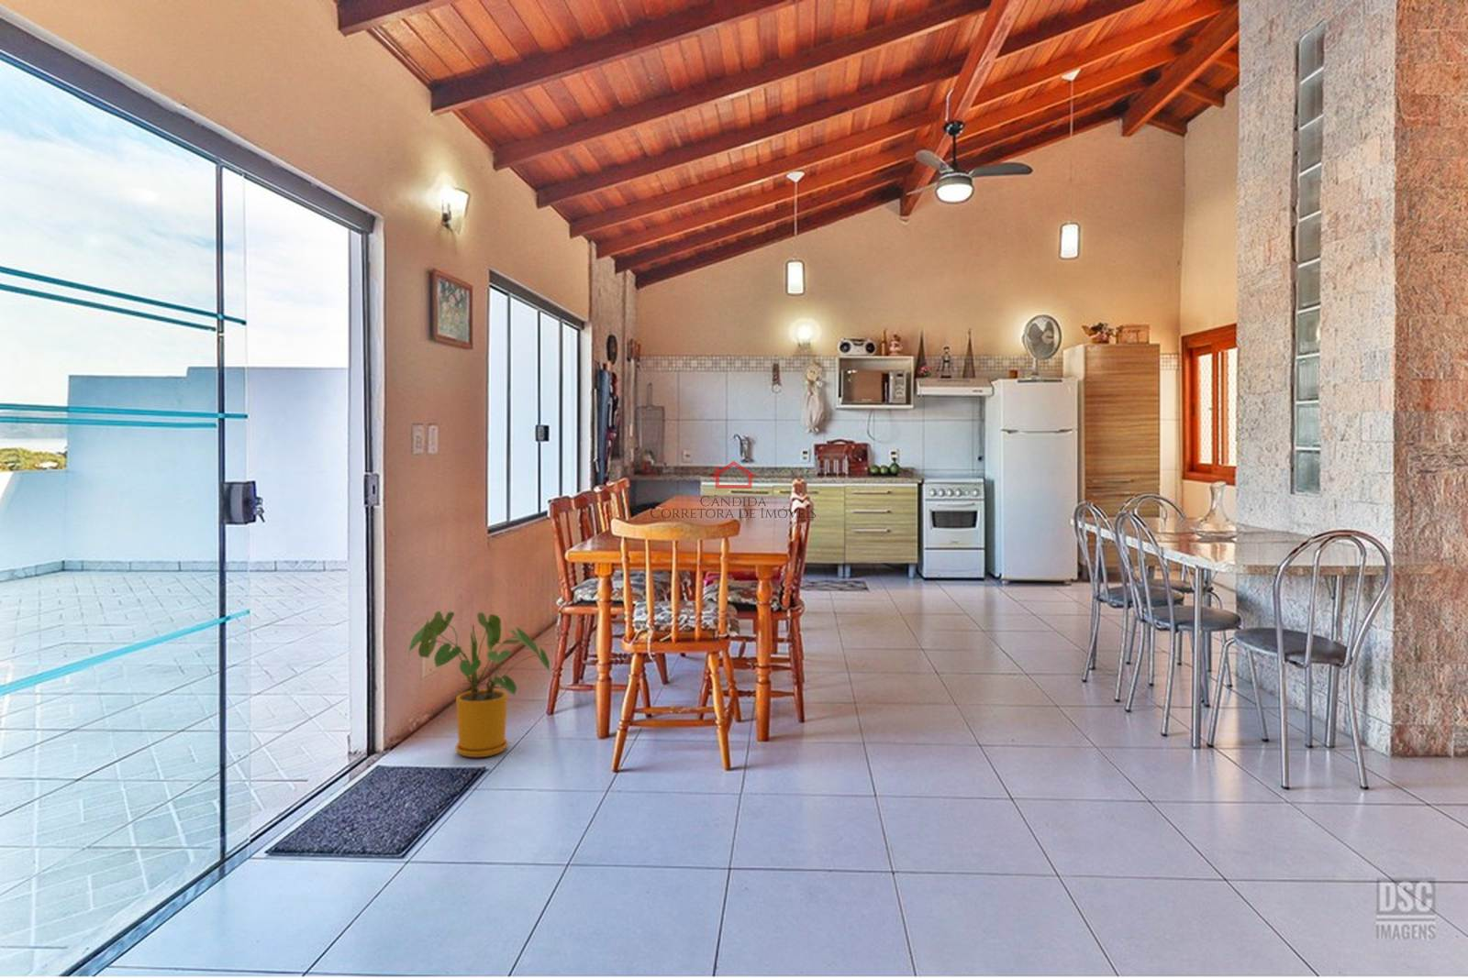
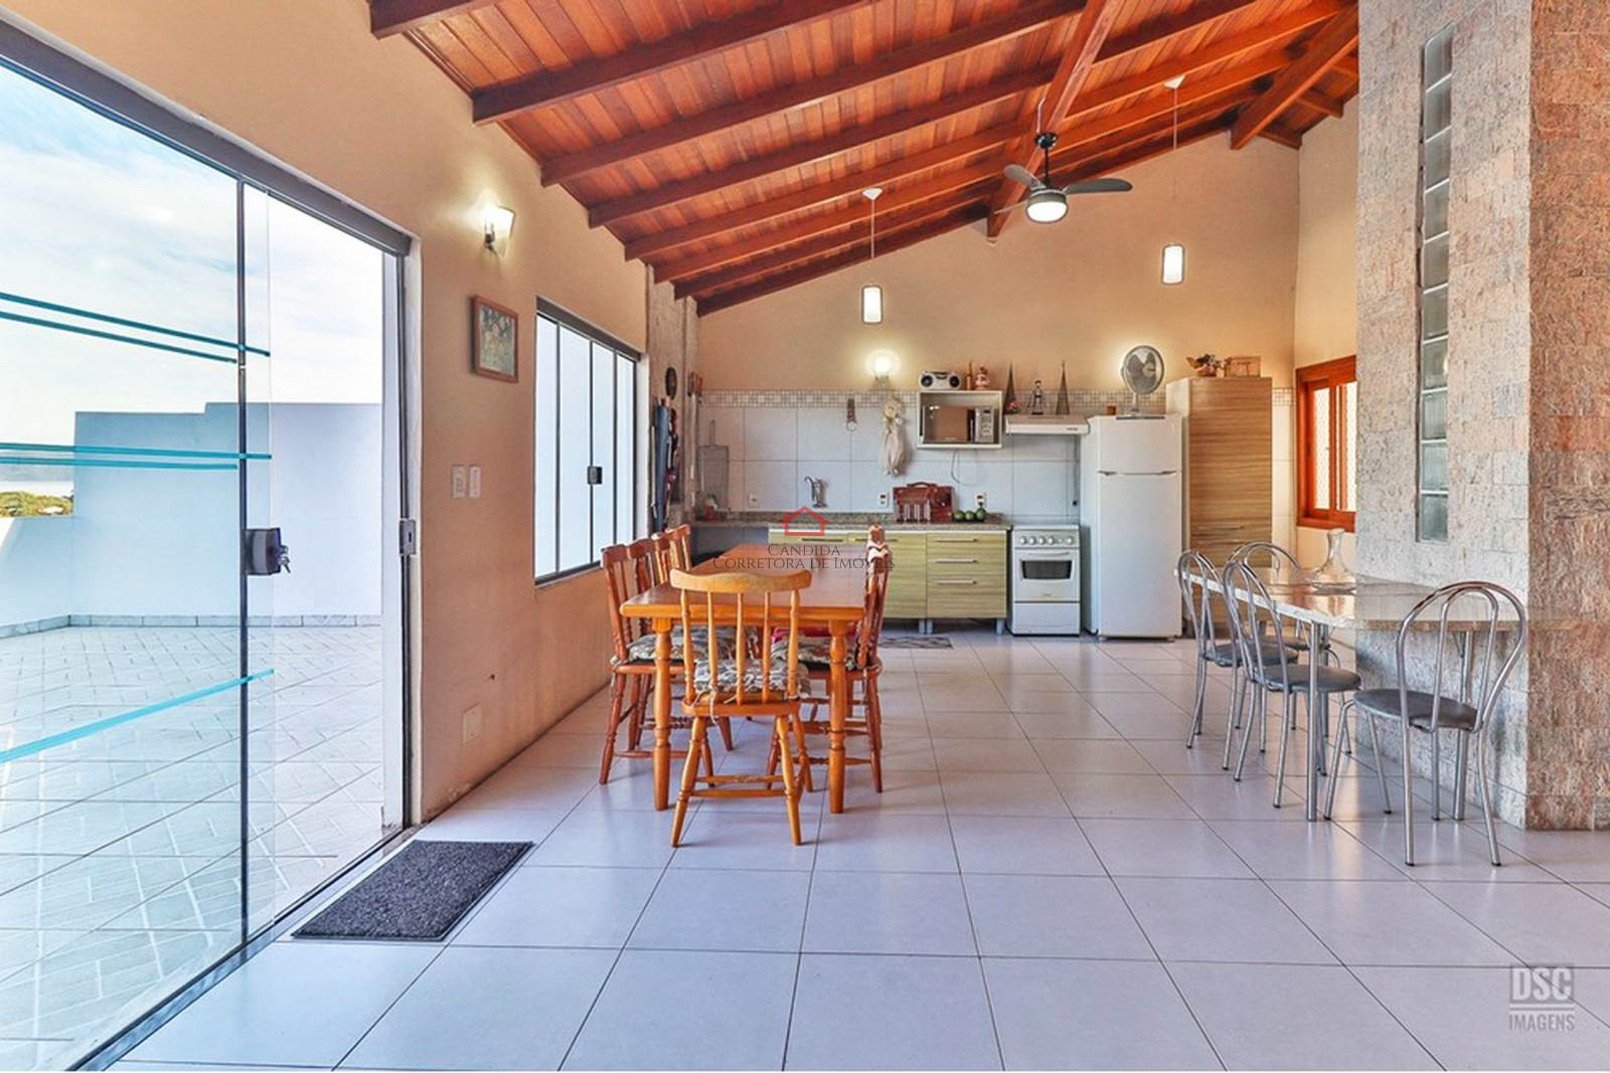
- house plant (476, 682)
